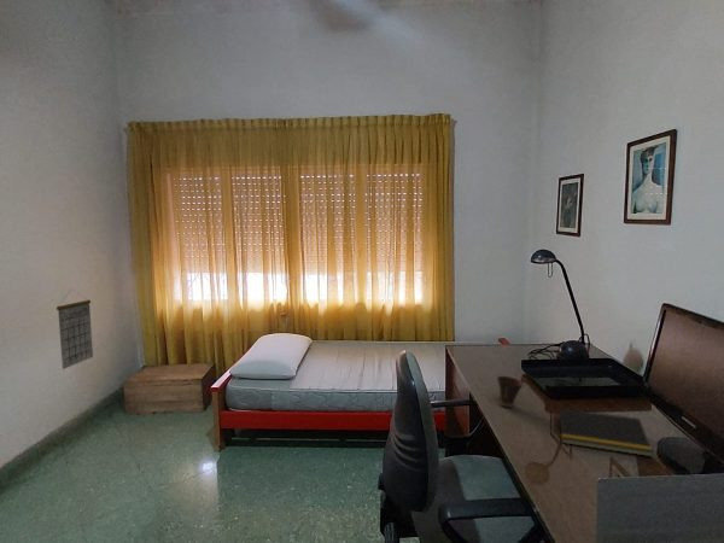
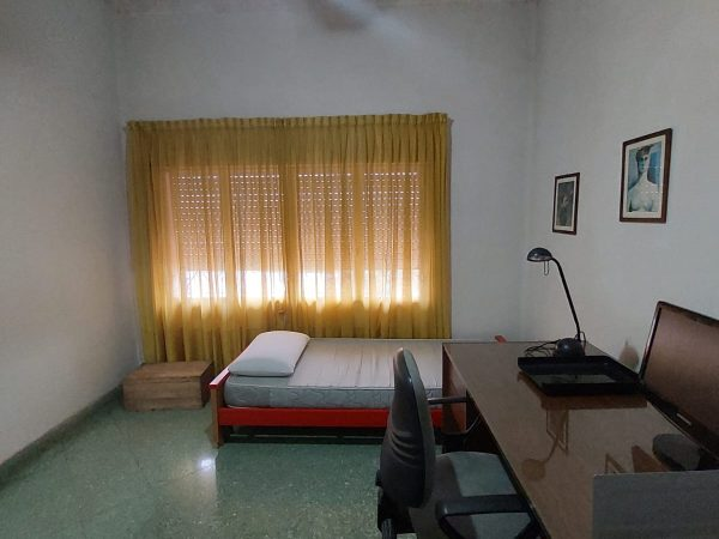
- calendar (75, 326)
- cup (509, 392)
- notepad (601, 430)
